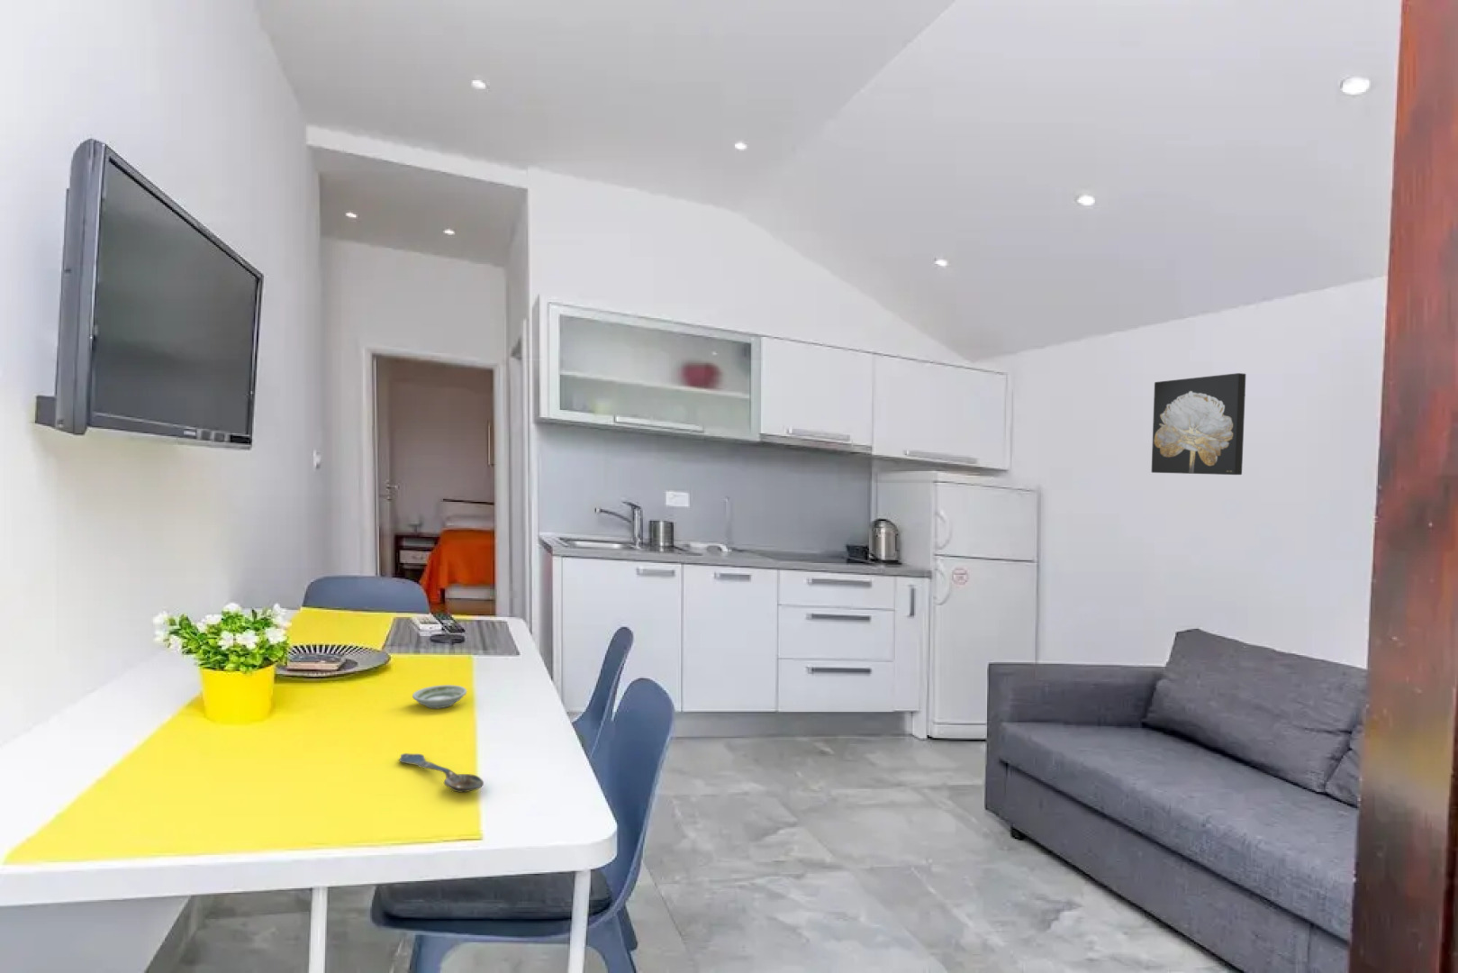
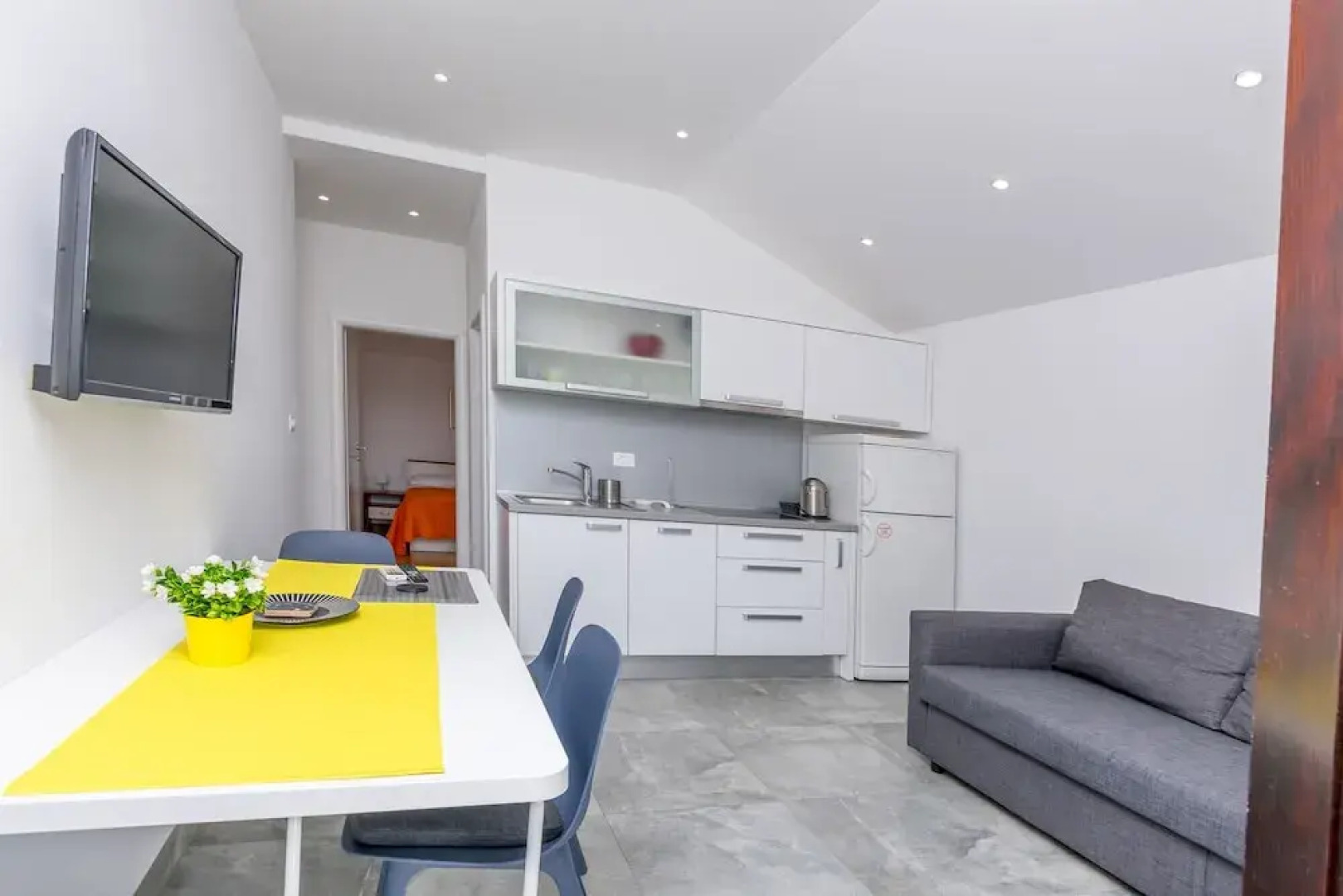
- spoon (438, 770)
- wall art (1196, 426)
- saucer (440, 698)
